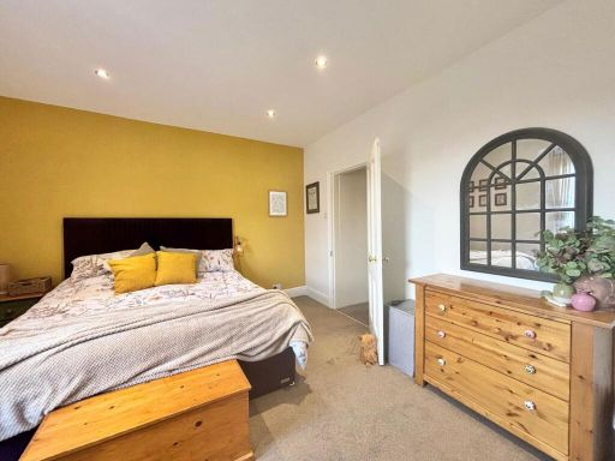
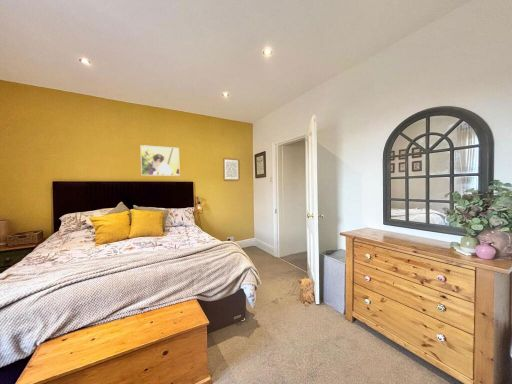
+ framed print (160, 161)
